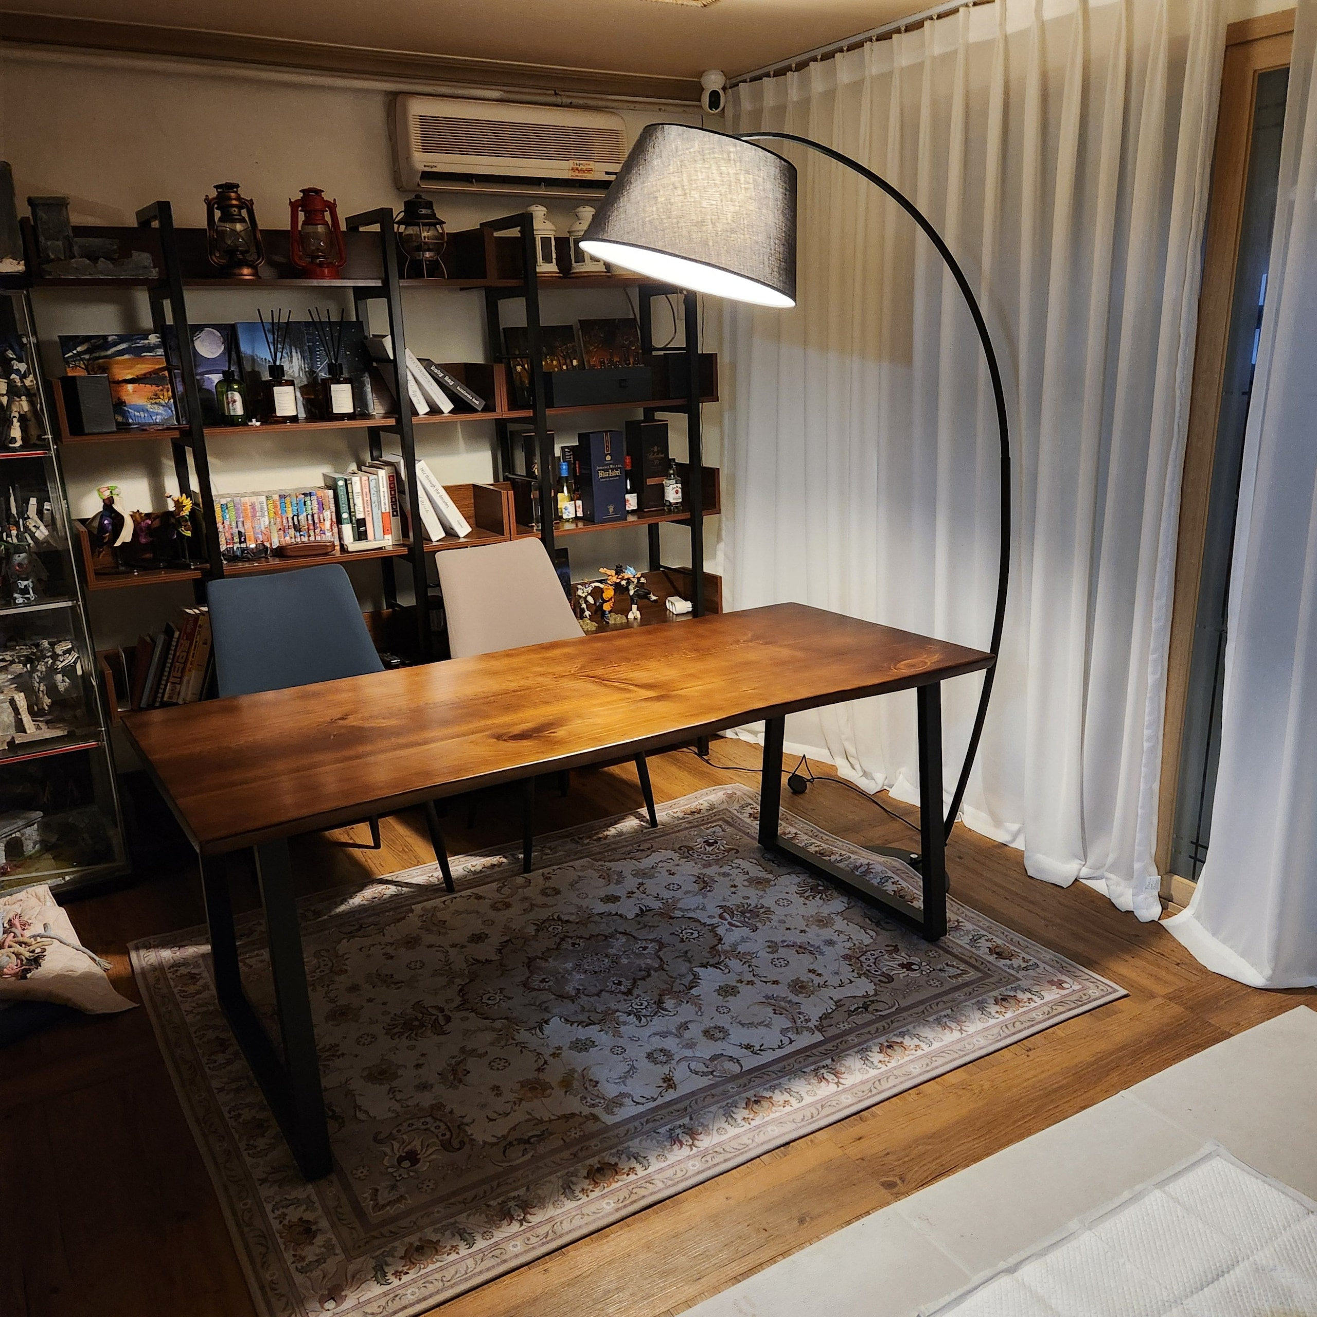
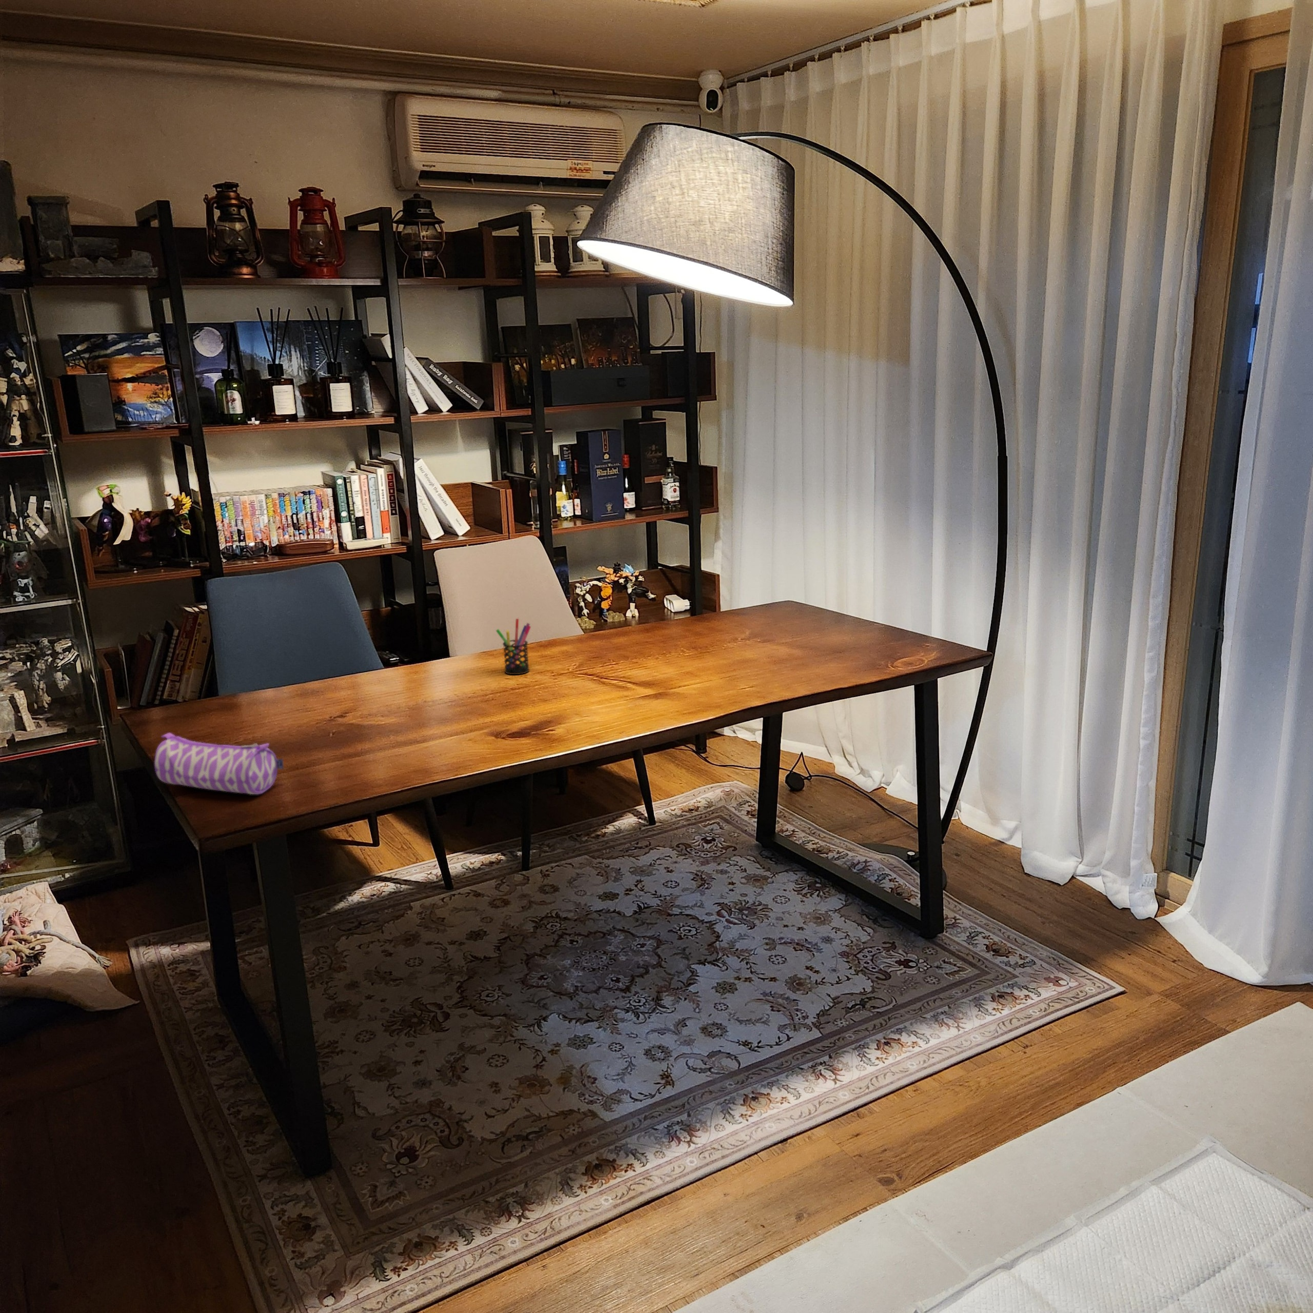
+ pencil case (216, 764)
+ pen holder (513, 646)
